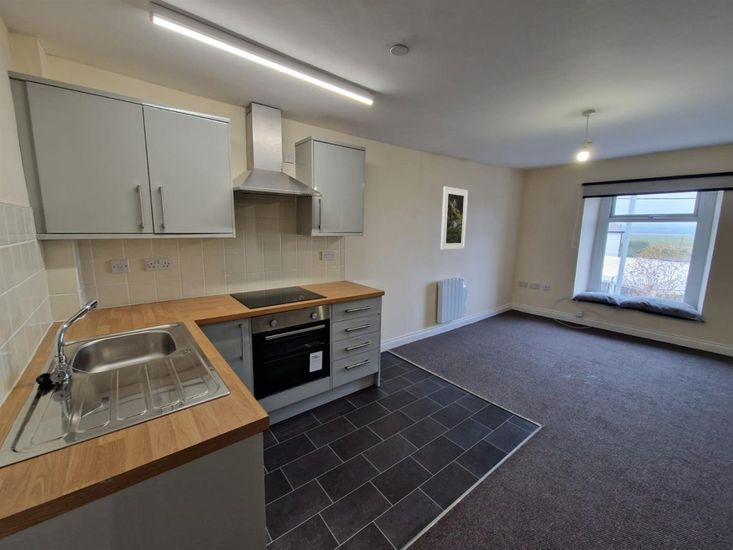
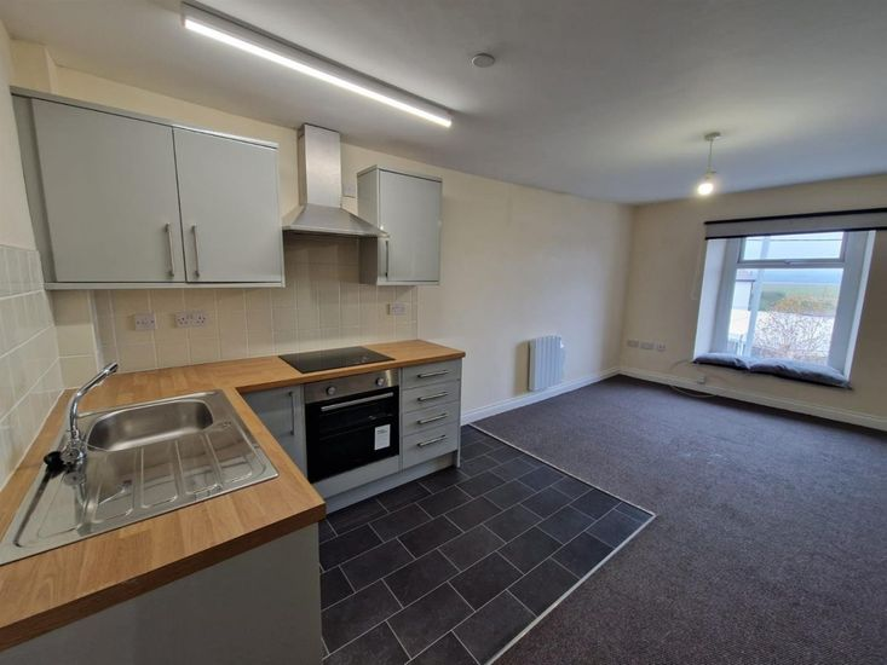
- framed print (454, 219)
